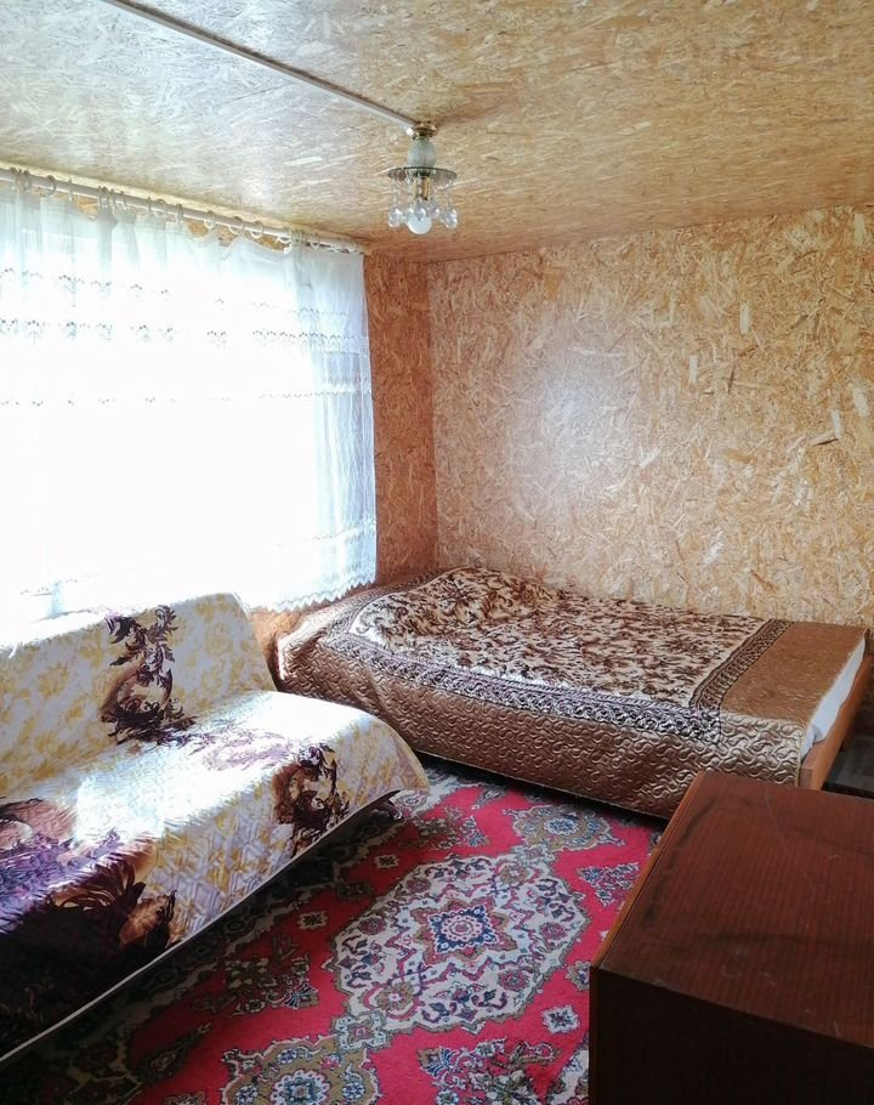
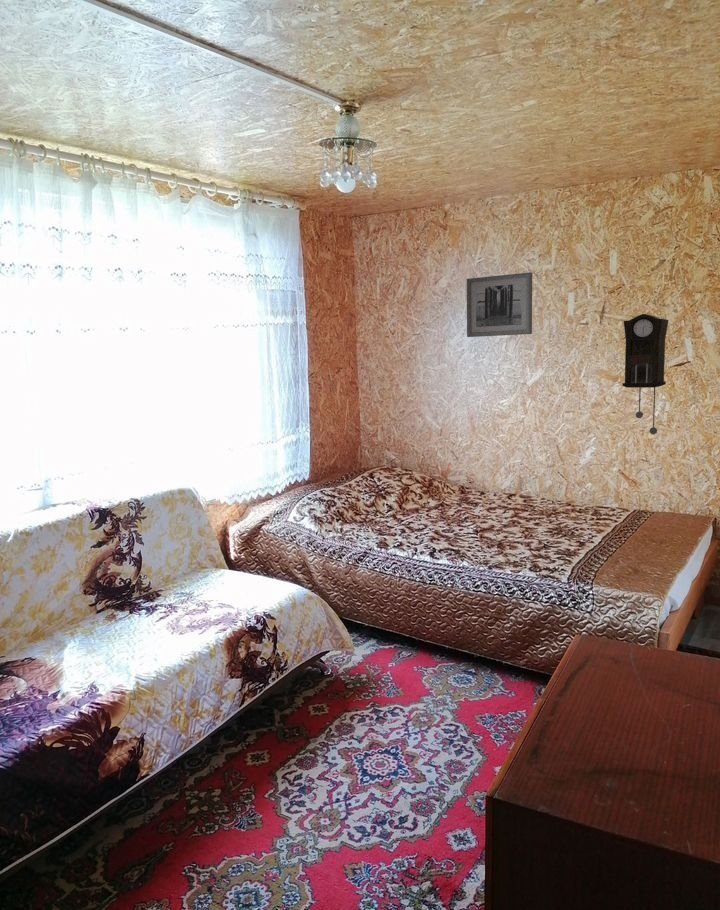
+ pendulum clock (644, 375)
+ wall art (498, 305)
